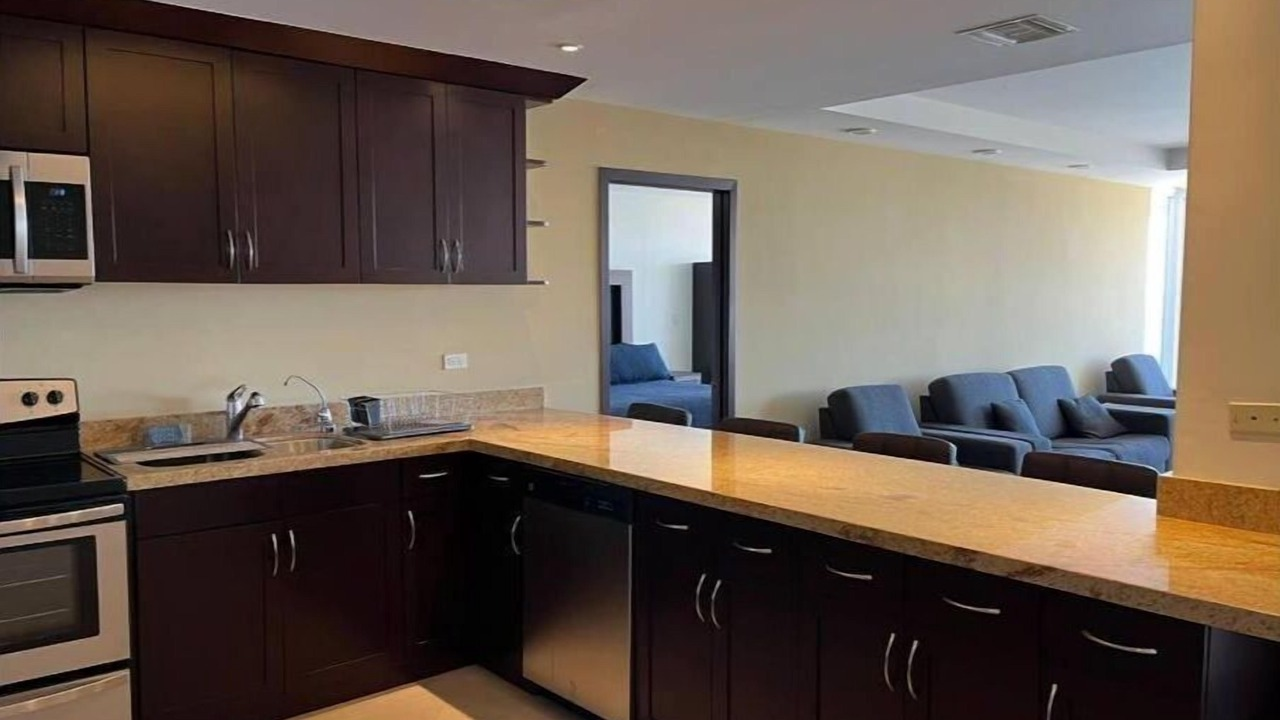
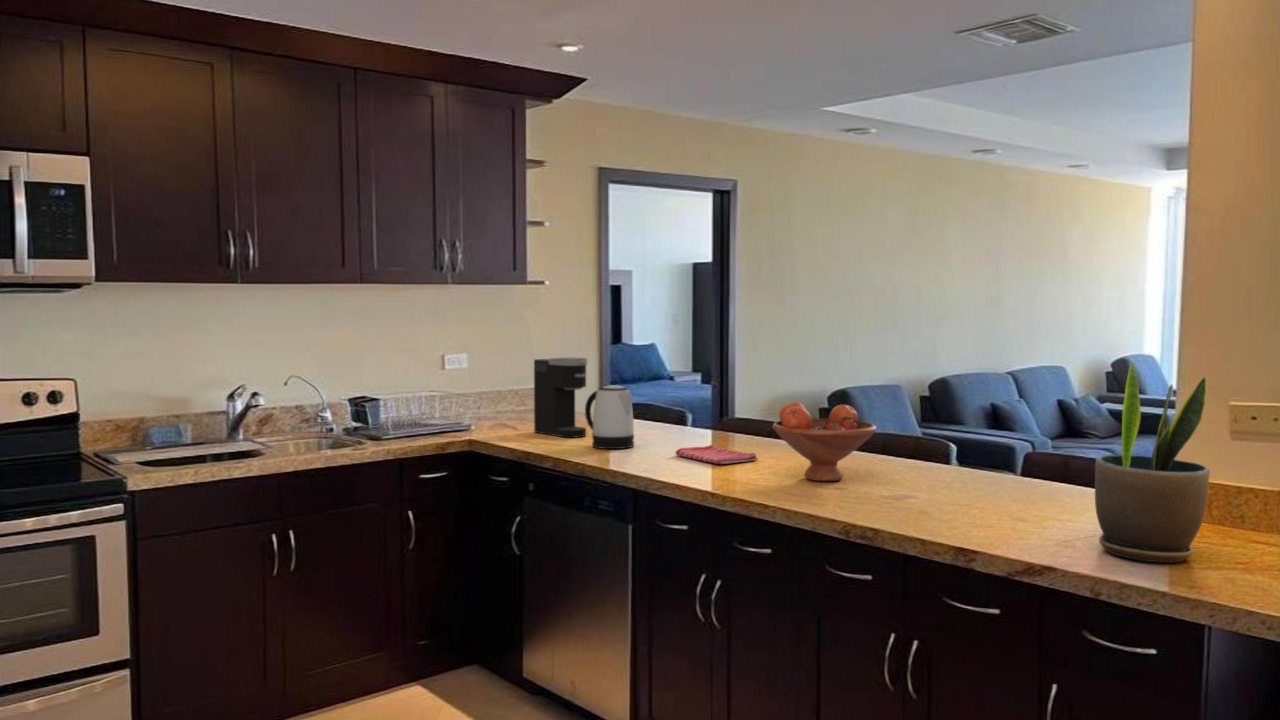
+ dish towel (715, 454)
+ fruit bowl (823, 441)
+ kettle (608, 415)
+ coffee maker (560, 395)
+ potted plant (1151, 459)
